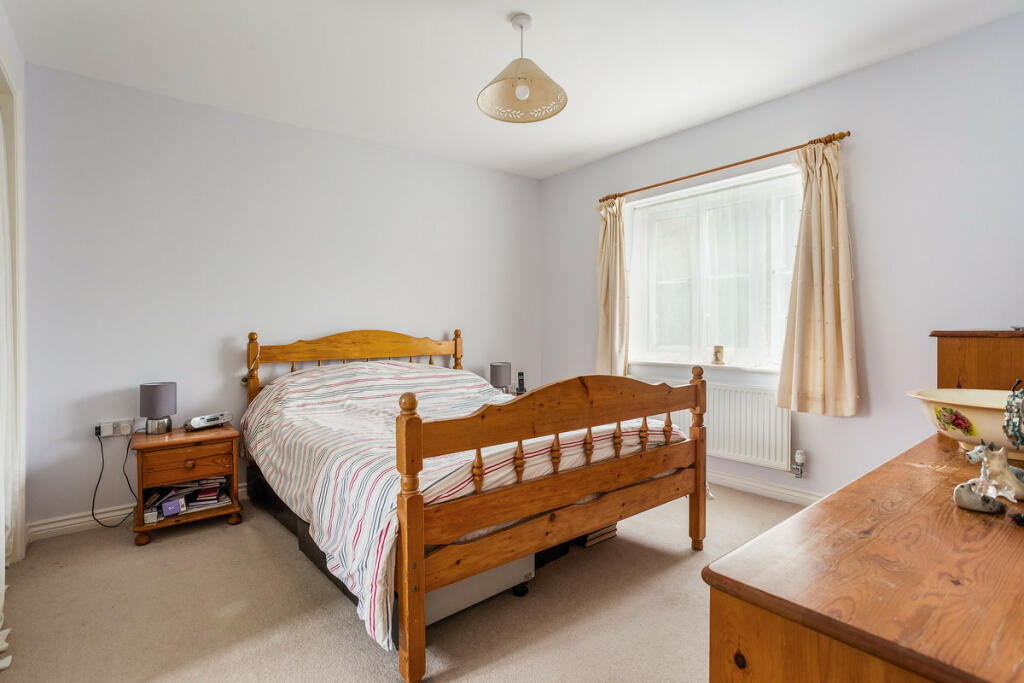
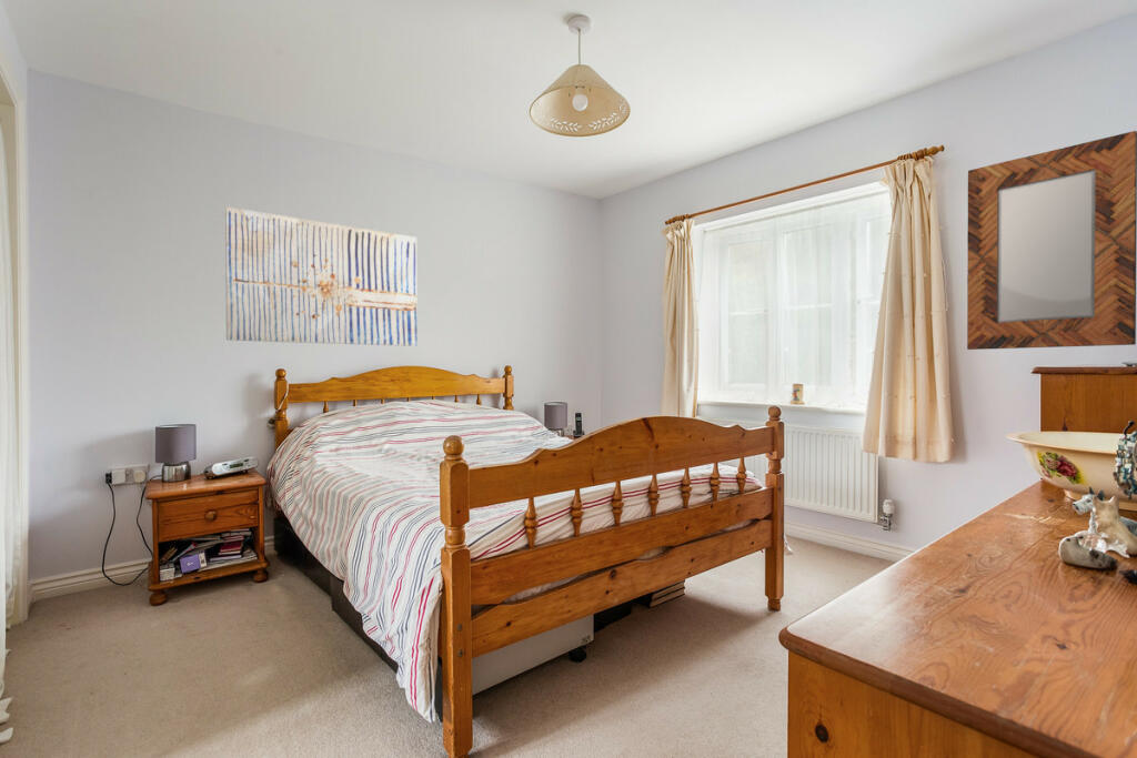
+ wall art (330, 283)
+ home mirror (1044, 250)
